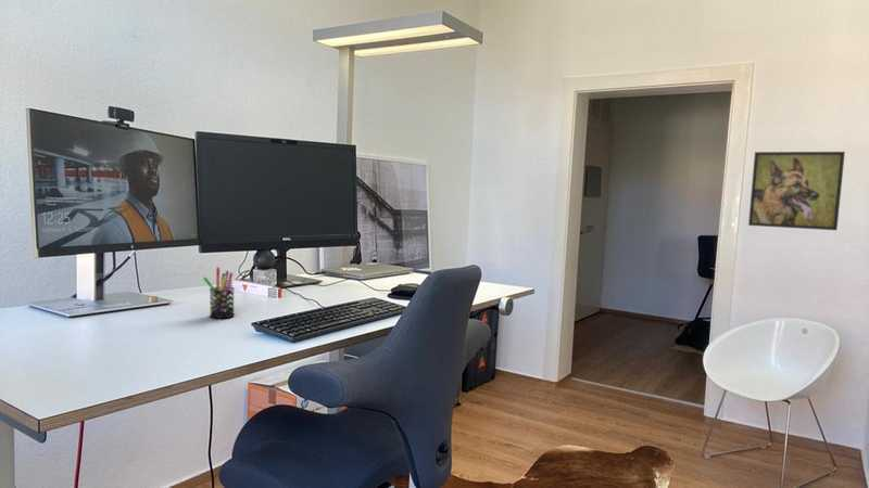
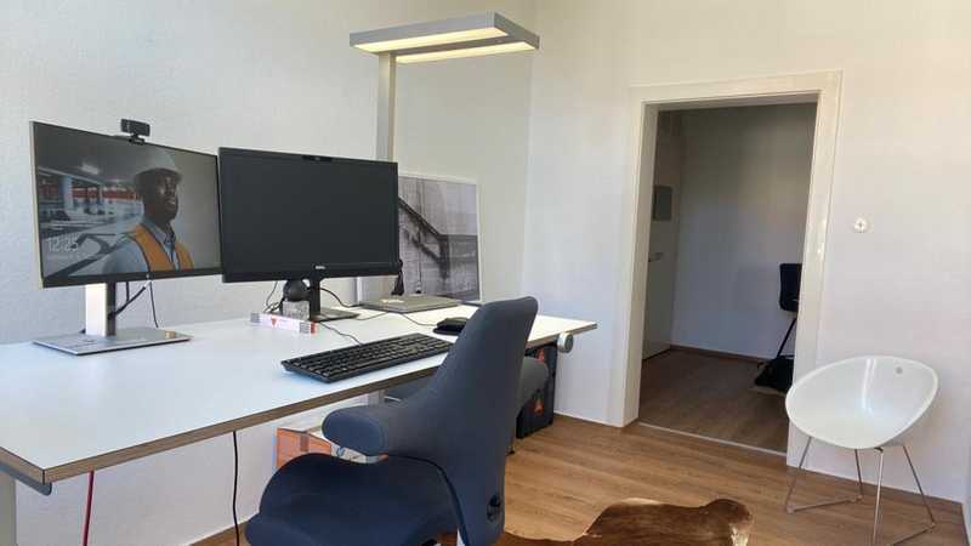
- pen holder (218, 292)
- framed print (794, 190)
